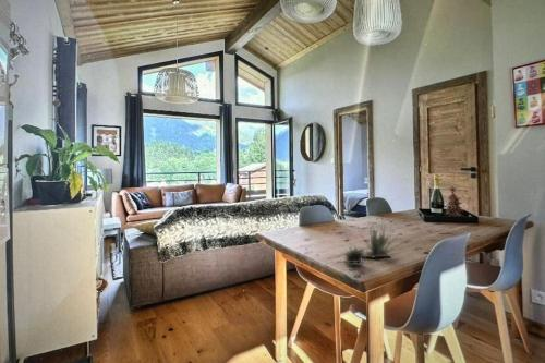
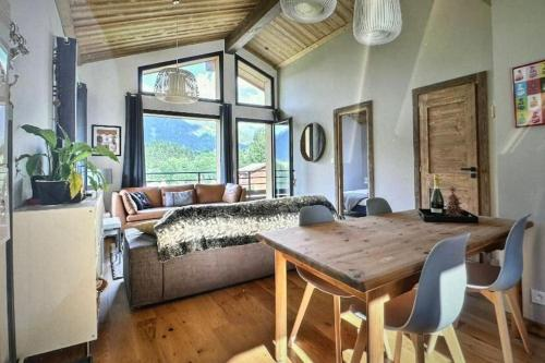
- succulent plant (371, 233)
